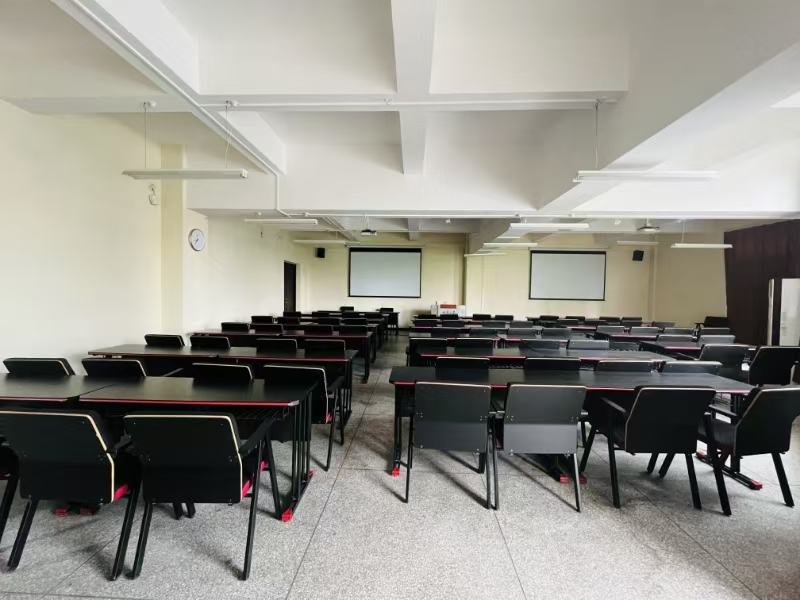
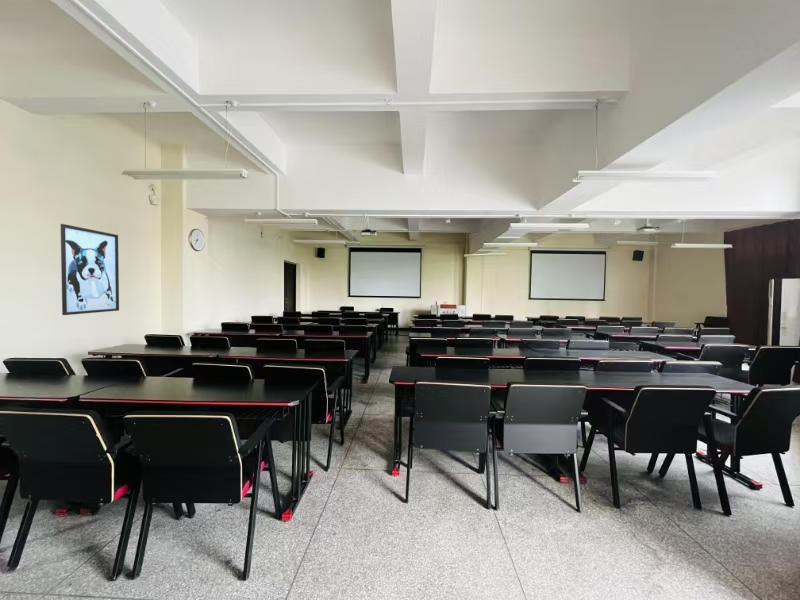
+ wall art (92, 271)
